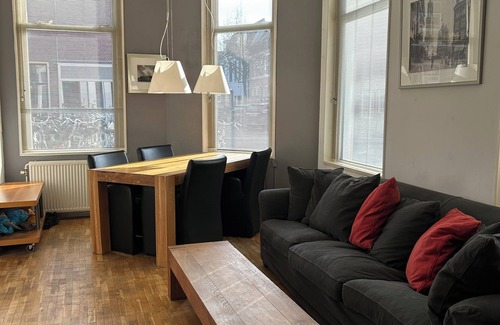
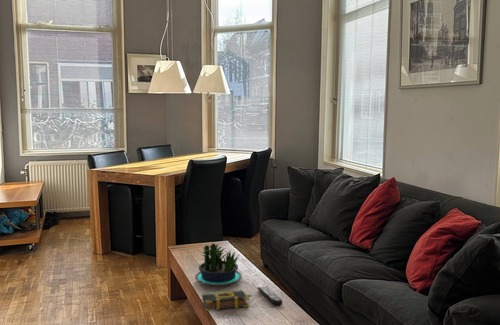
+ book (228, 298)
+ potted plant (216, 260)
+ remote control (269, 295)
